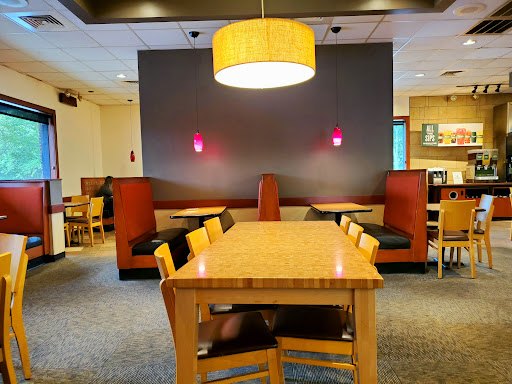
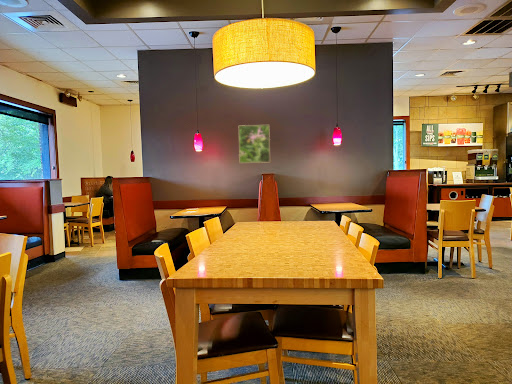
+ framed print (254, 144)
